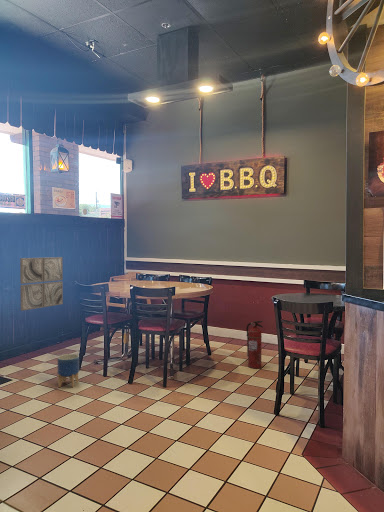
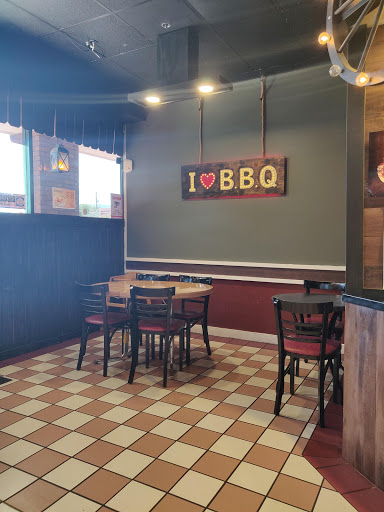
- planter (68, 370)
- fire extinguisher (254, 343)
- wall art (42, 281)
